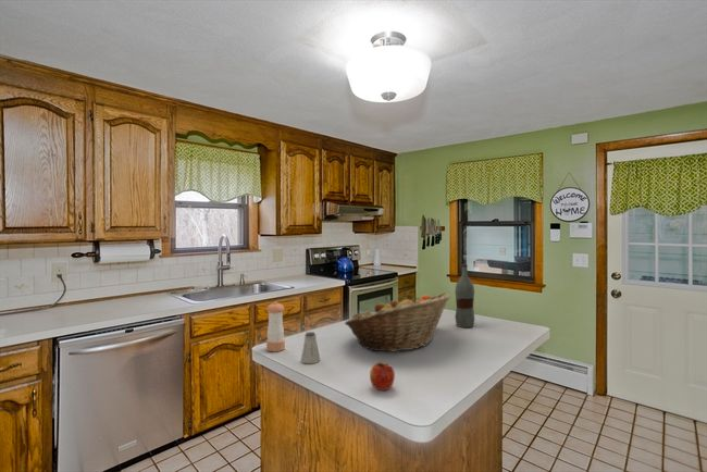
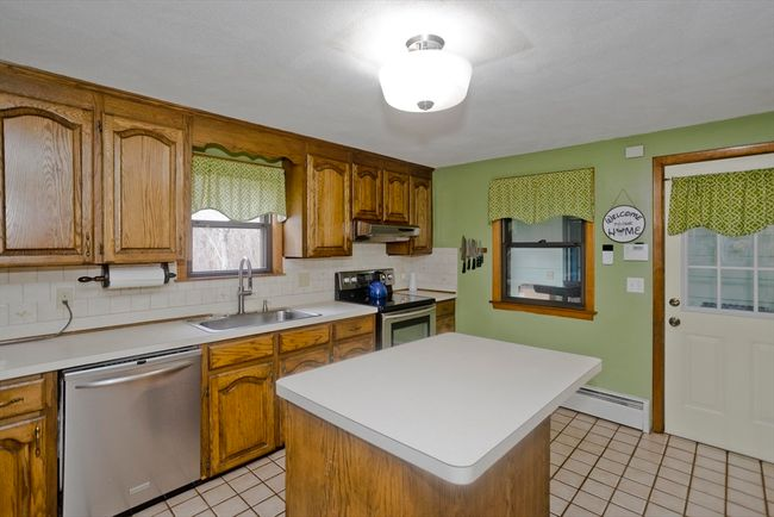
- pepper shaker (275, 325)
- bottle (464, 295)
- apple (382, 374)
- saltshaker (310, 346)
- fruit basket (399, 316)
